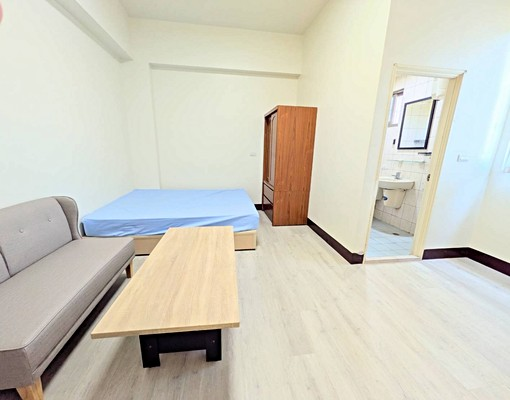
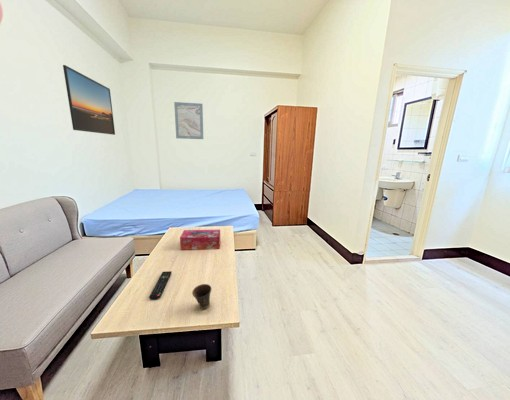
+ cup (202, 298)
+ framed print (94, 106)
+ wall art (189, 121)
+ remote control (161, 284)
+ tissue box (201, 239)
